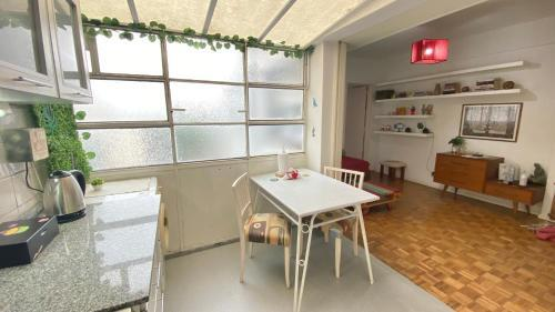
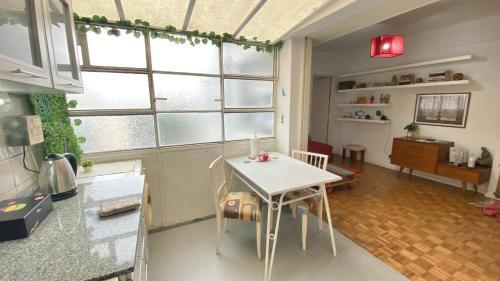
+ washcloth (120, 205)
